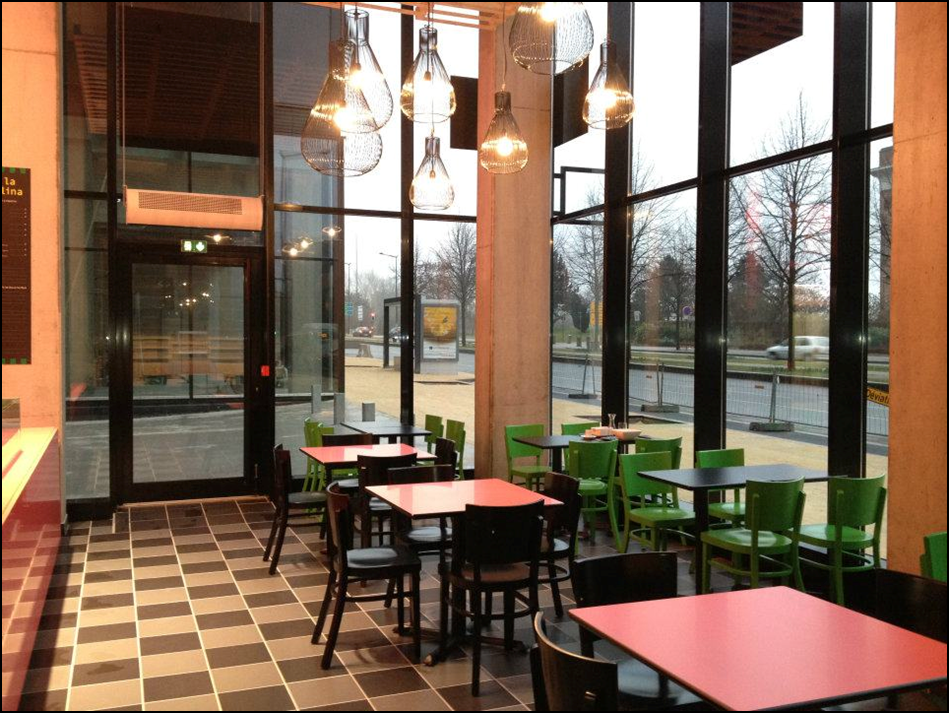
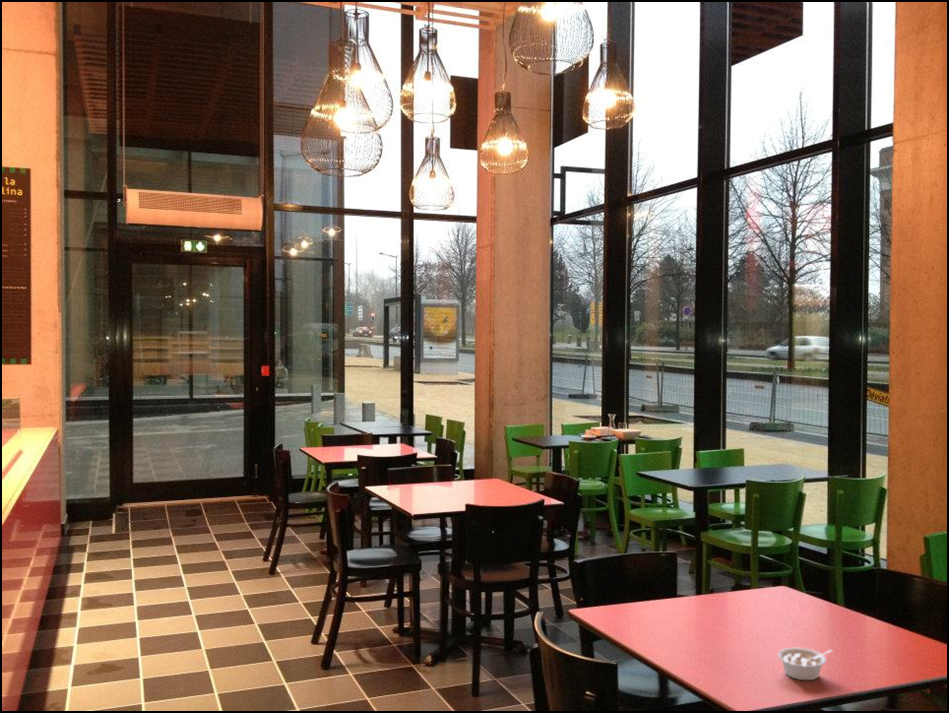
+ legume (802, 662)
